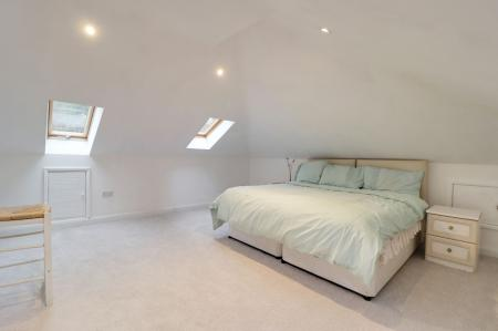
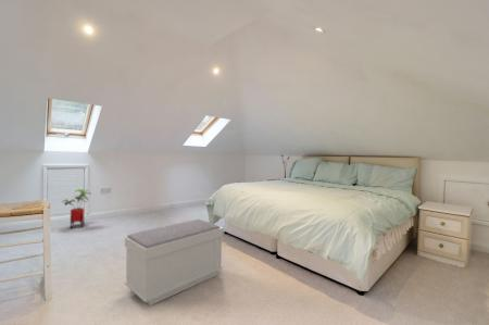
+ bench (176, 254)
+ house plant (77, 207)
